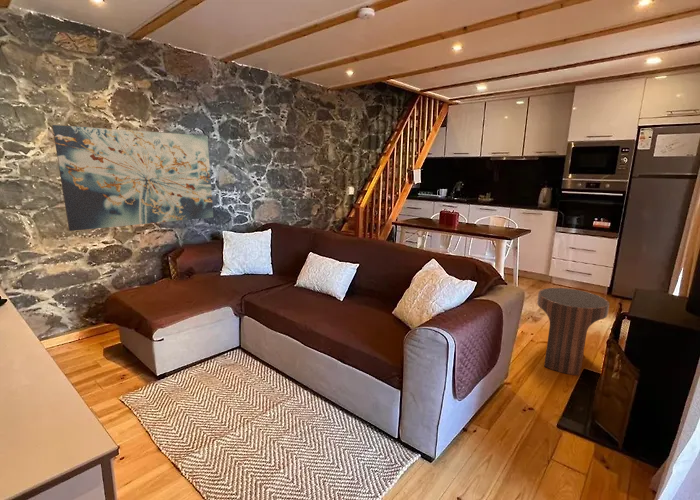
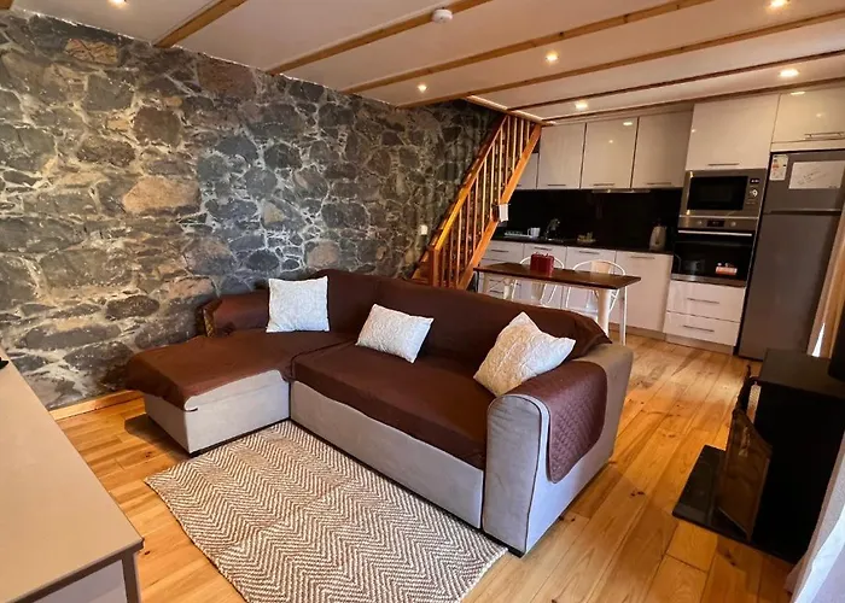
- wall art (145, 178)
- side table (567, 328)
